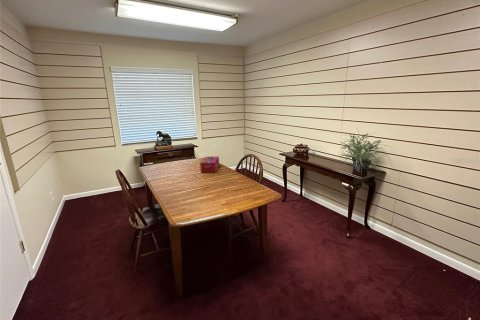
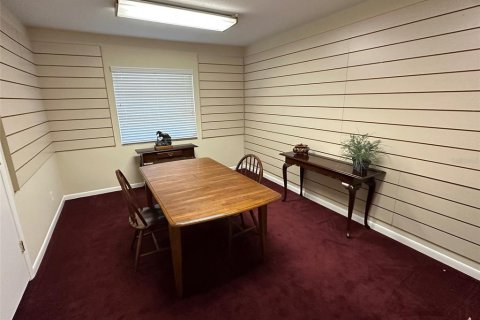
- tissue box (210, 163)
